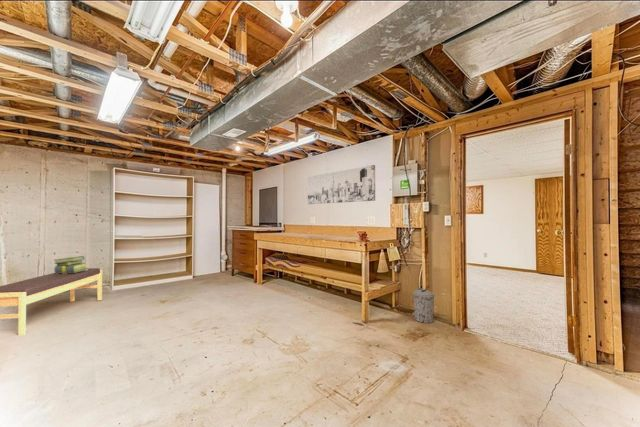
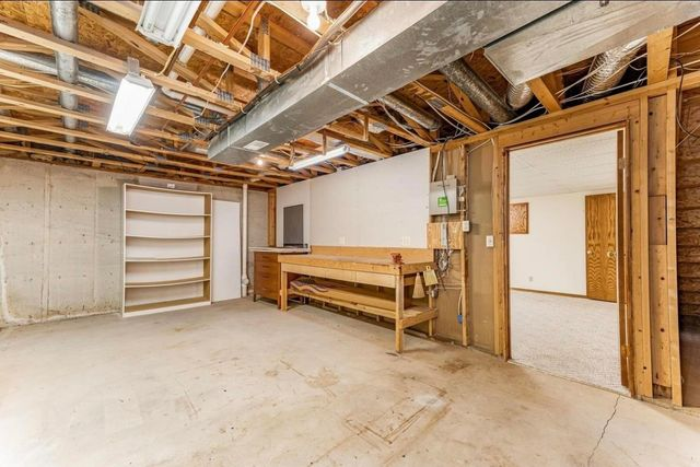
- stack of books (69, 264)
- trash can (423, 304)
- wall art (337, 187)
- bench (51, 295)
